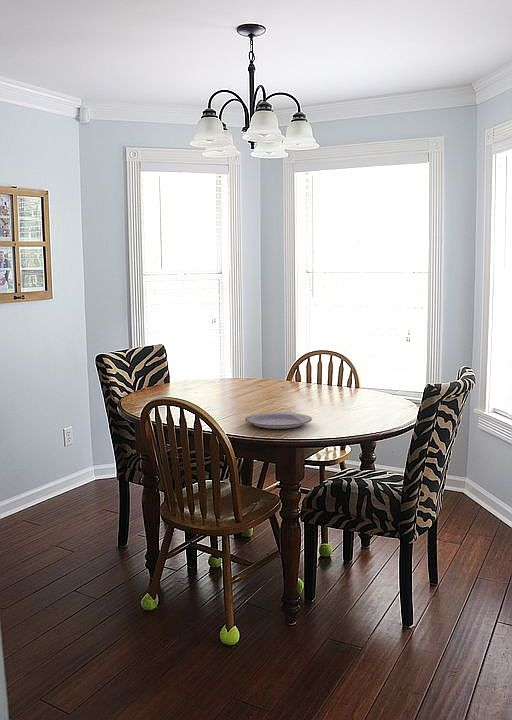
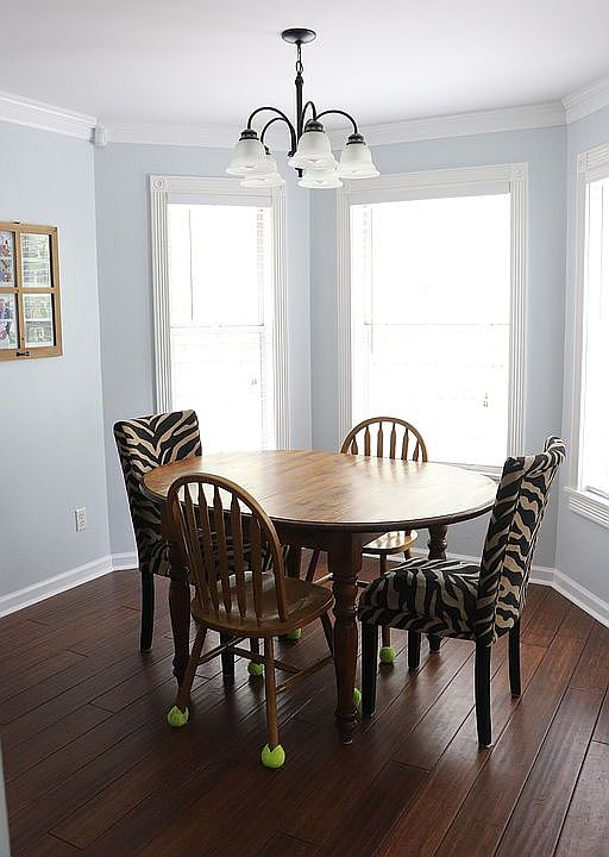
- plate (278, 421)
